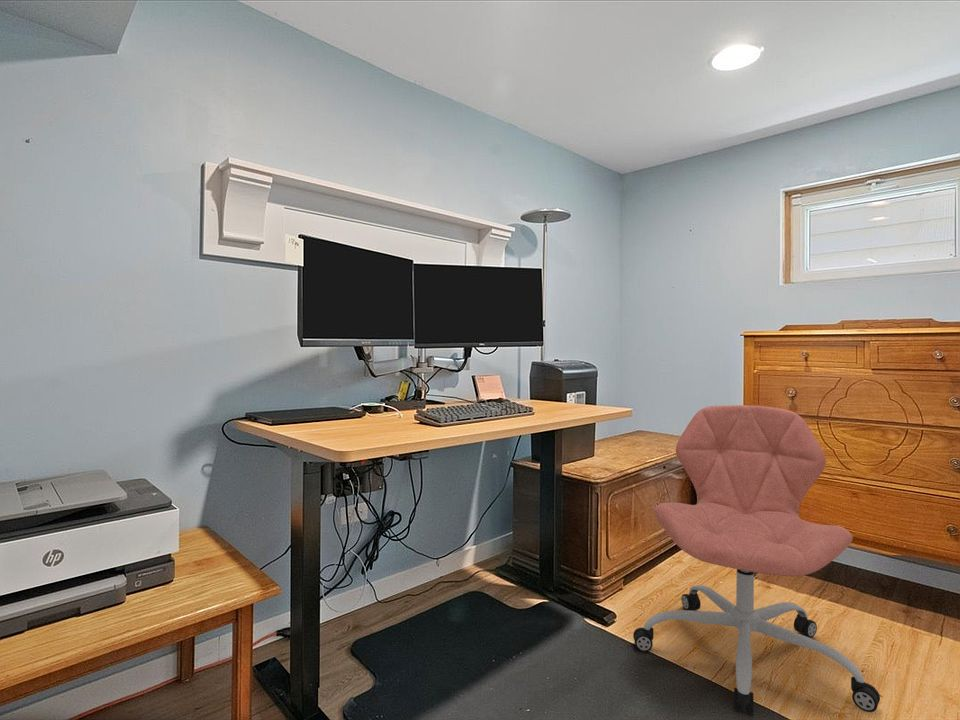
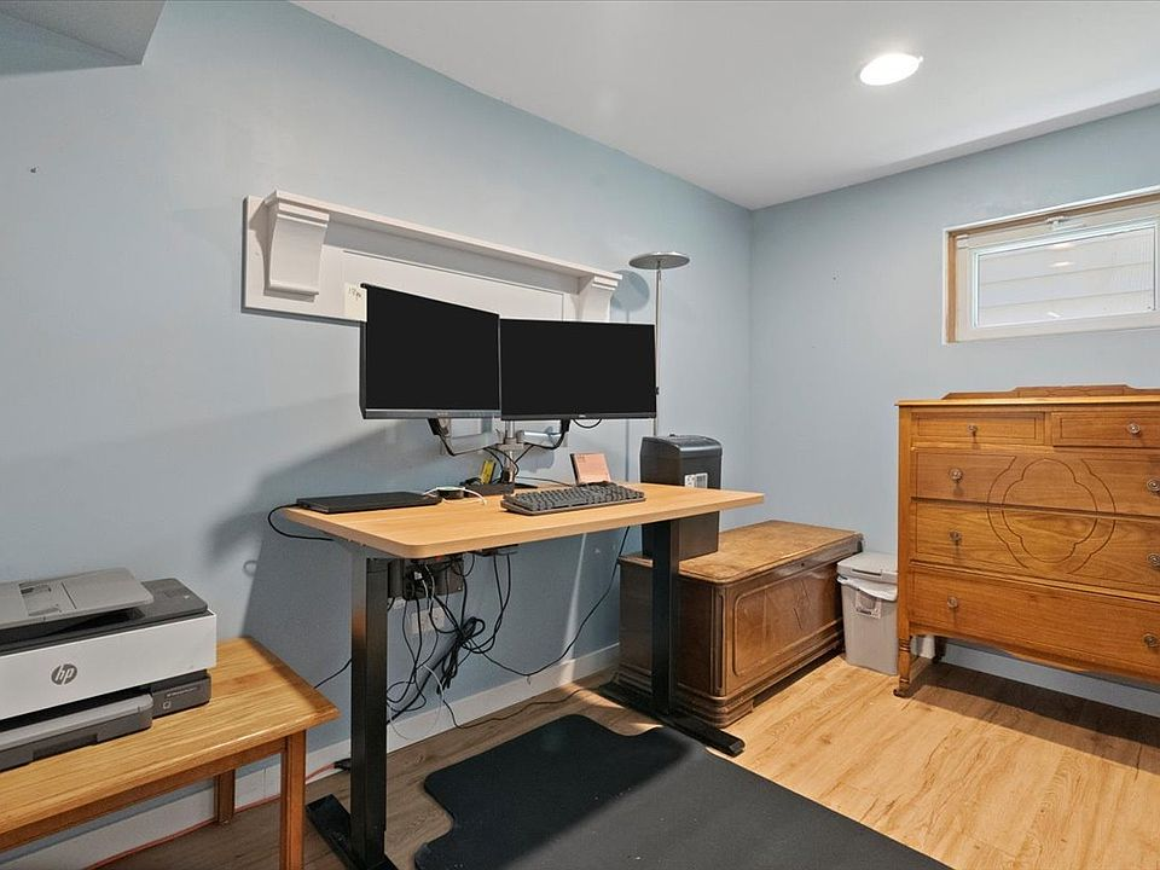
- office chair (745, 536)
